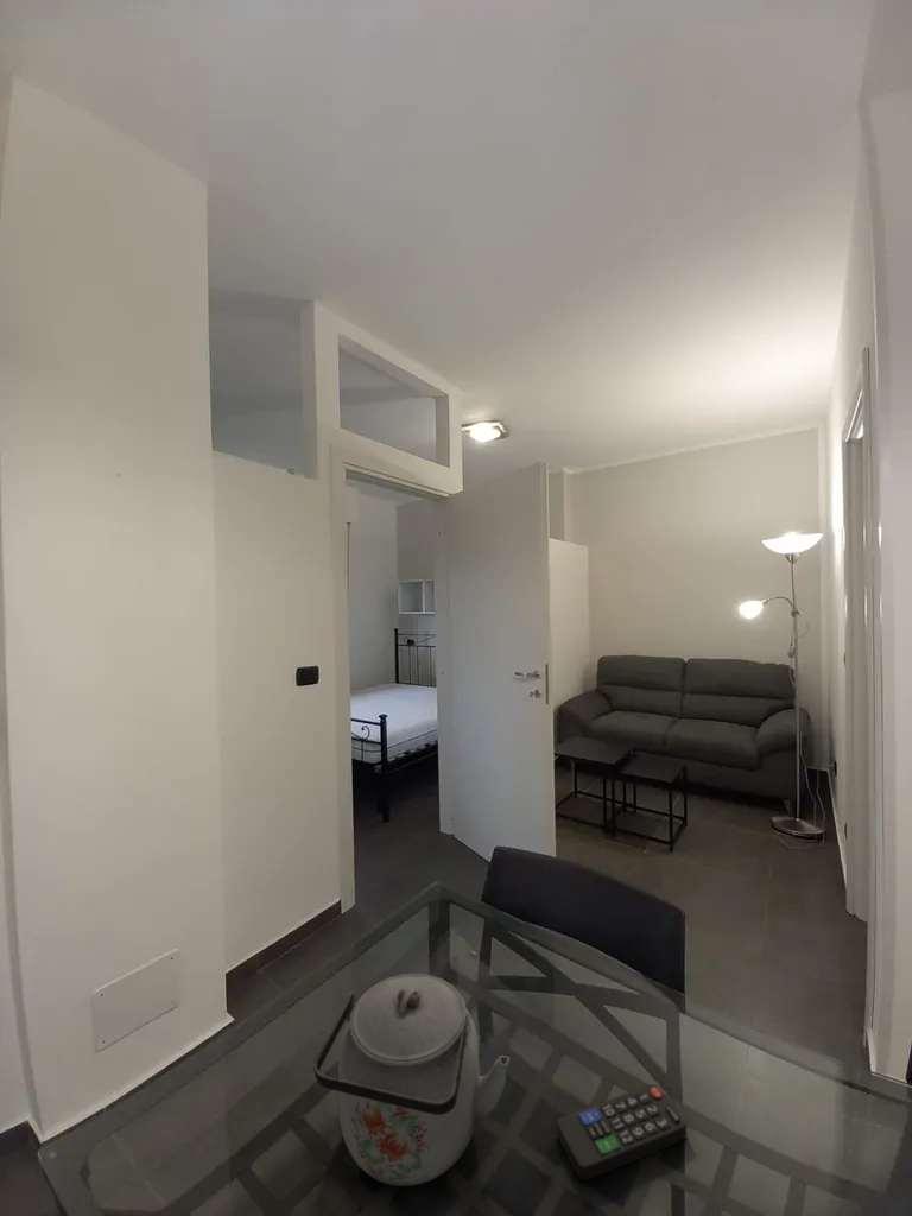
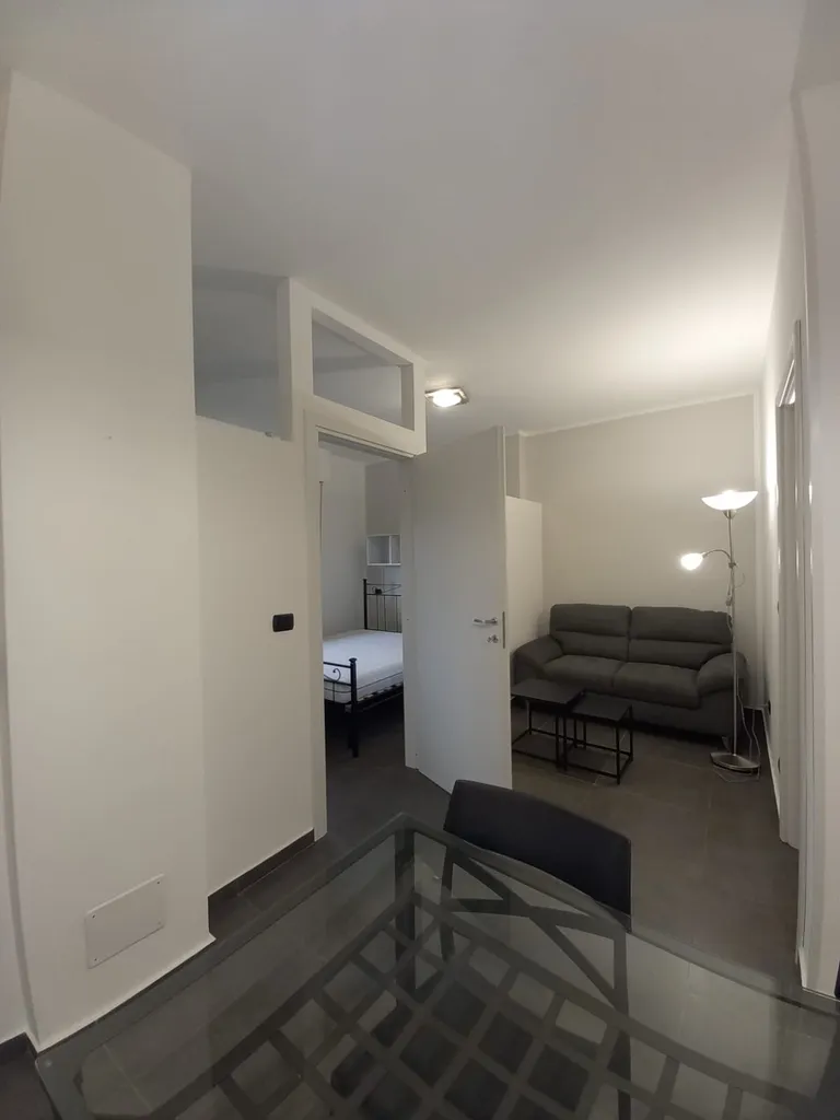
- remote control (621, 1127)
- kettle (423, 1068)
